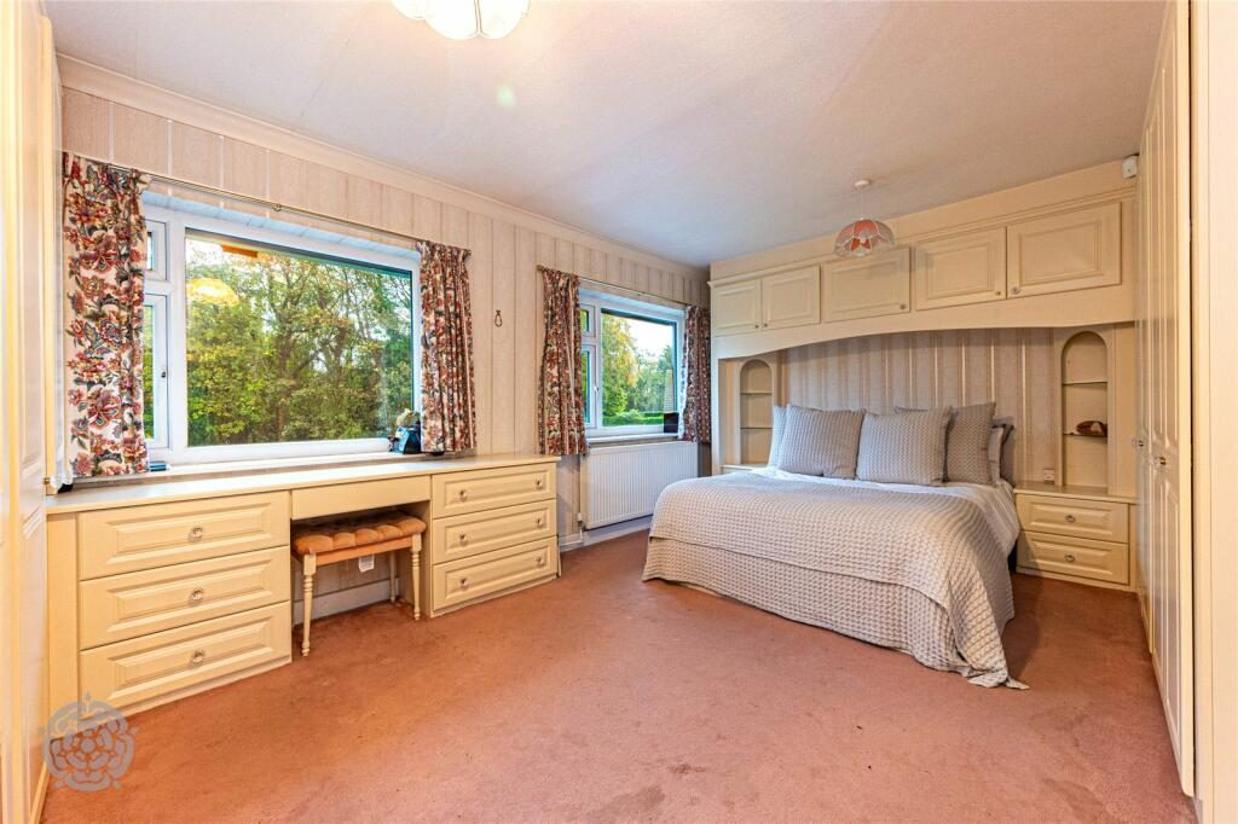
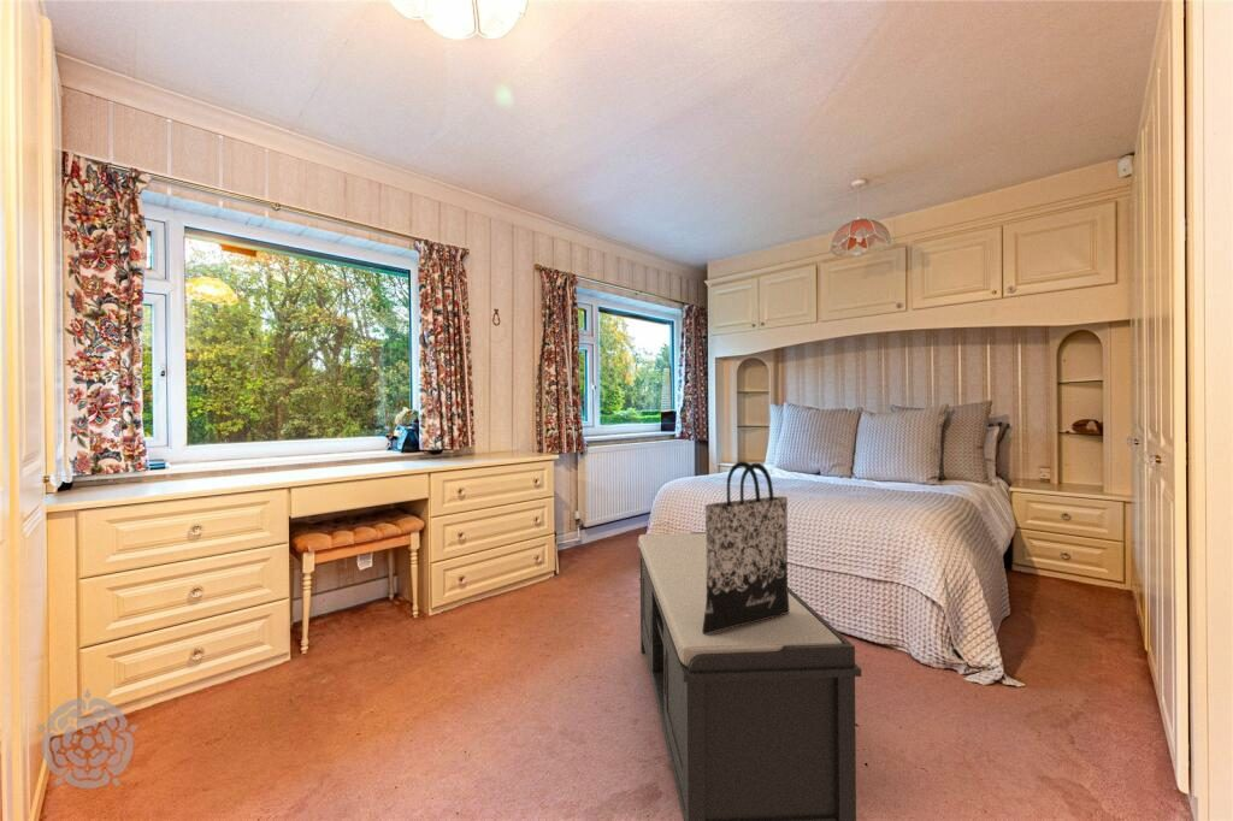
+ bench (713, 648)
+ tote bag (745, 541)
